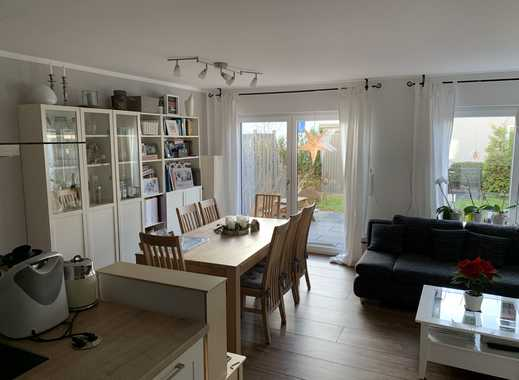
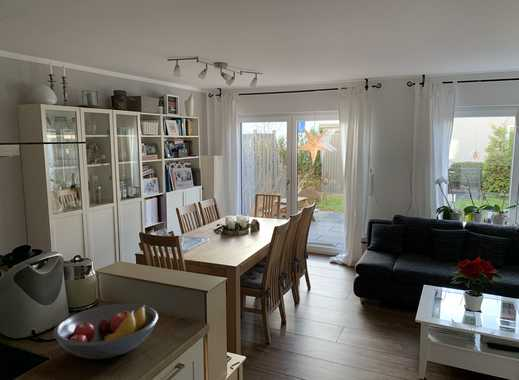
+ fruit bowl (108, 330)
